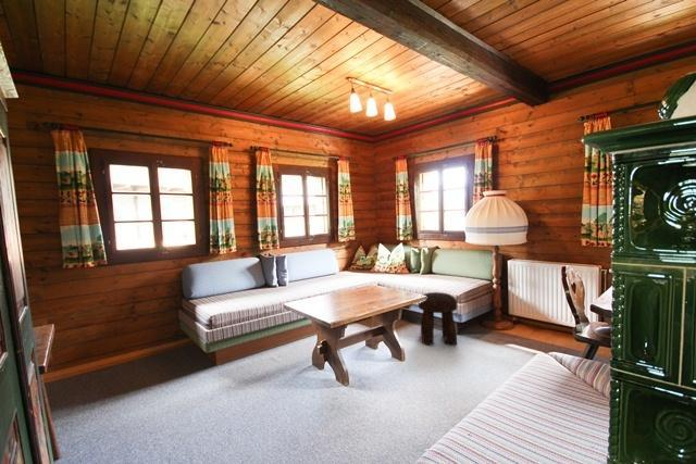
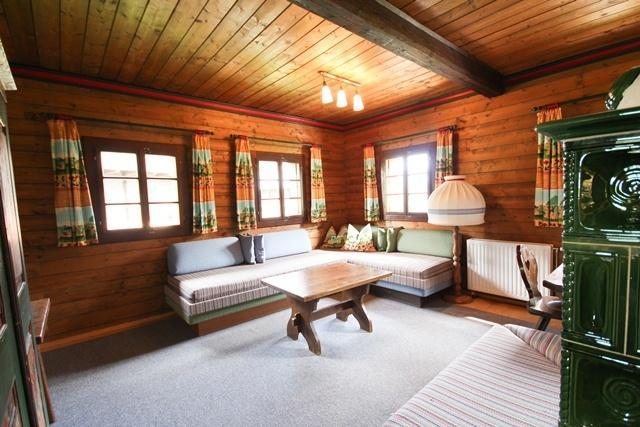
- stool (442, 317)
